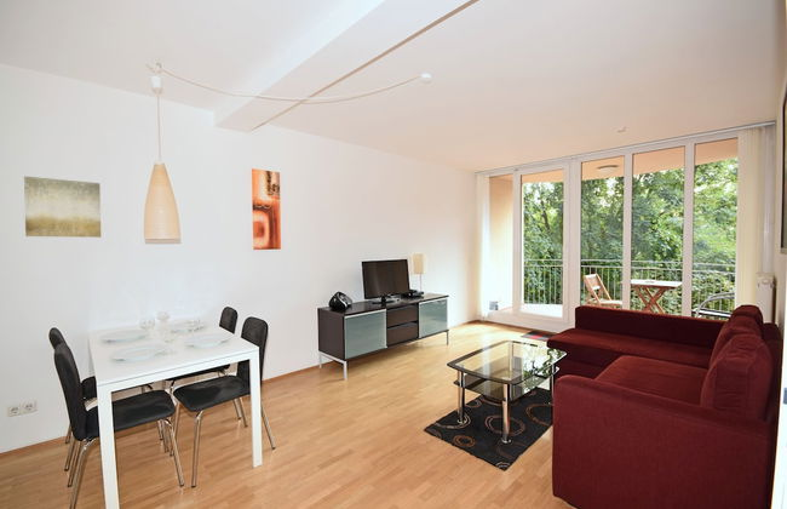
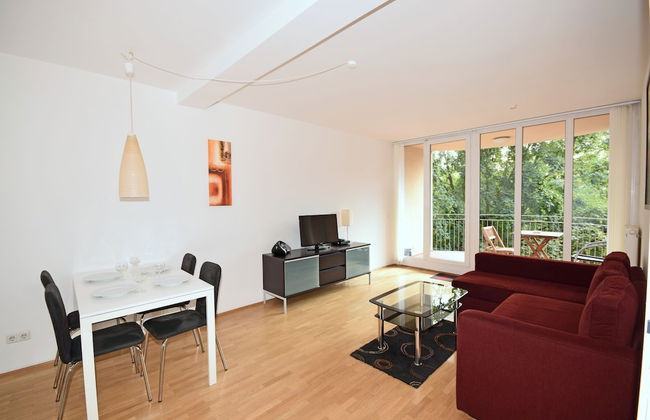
- wall art (64, 208)
